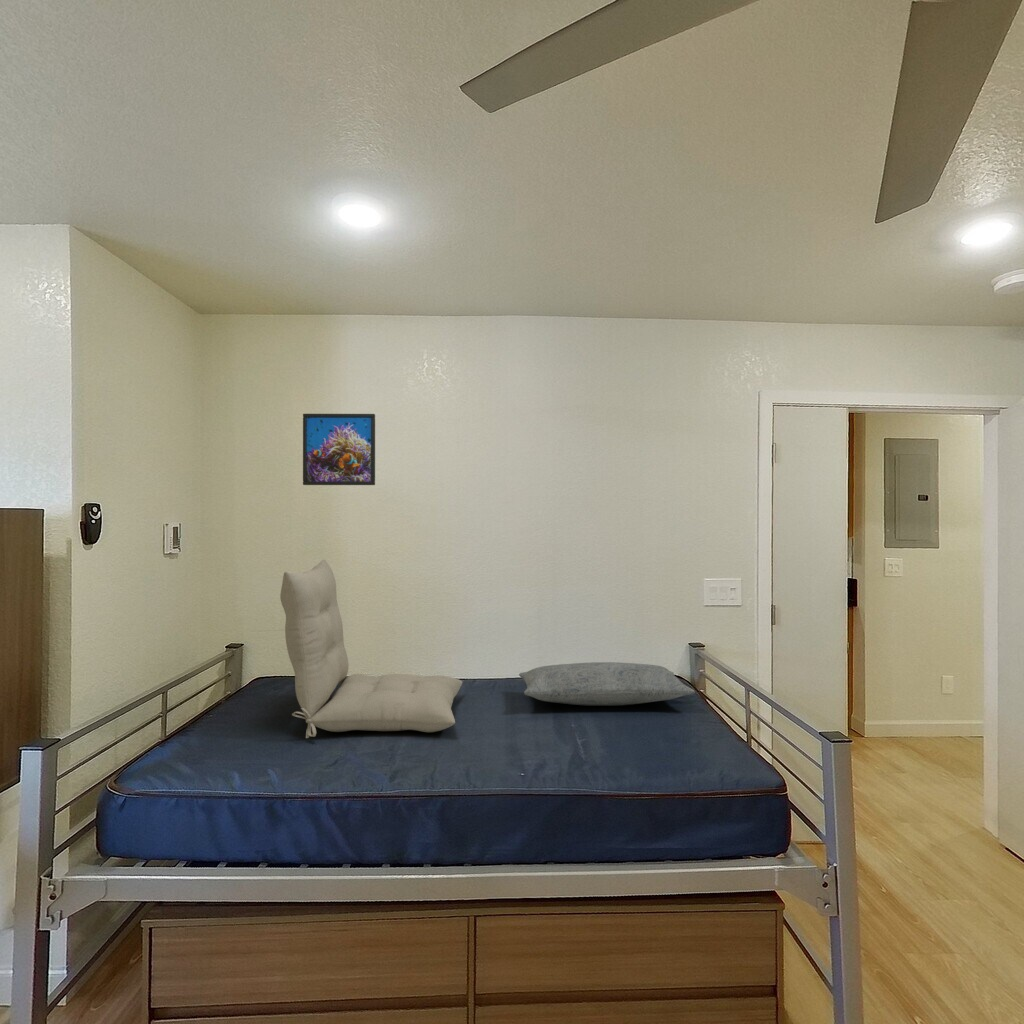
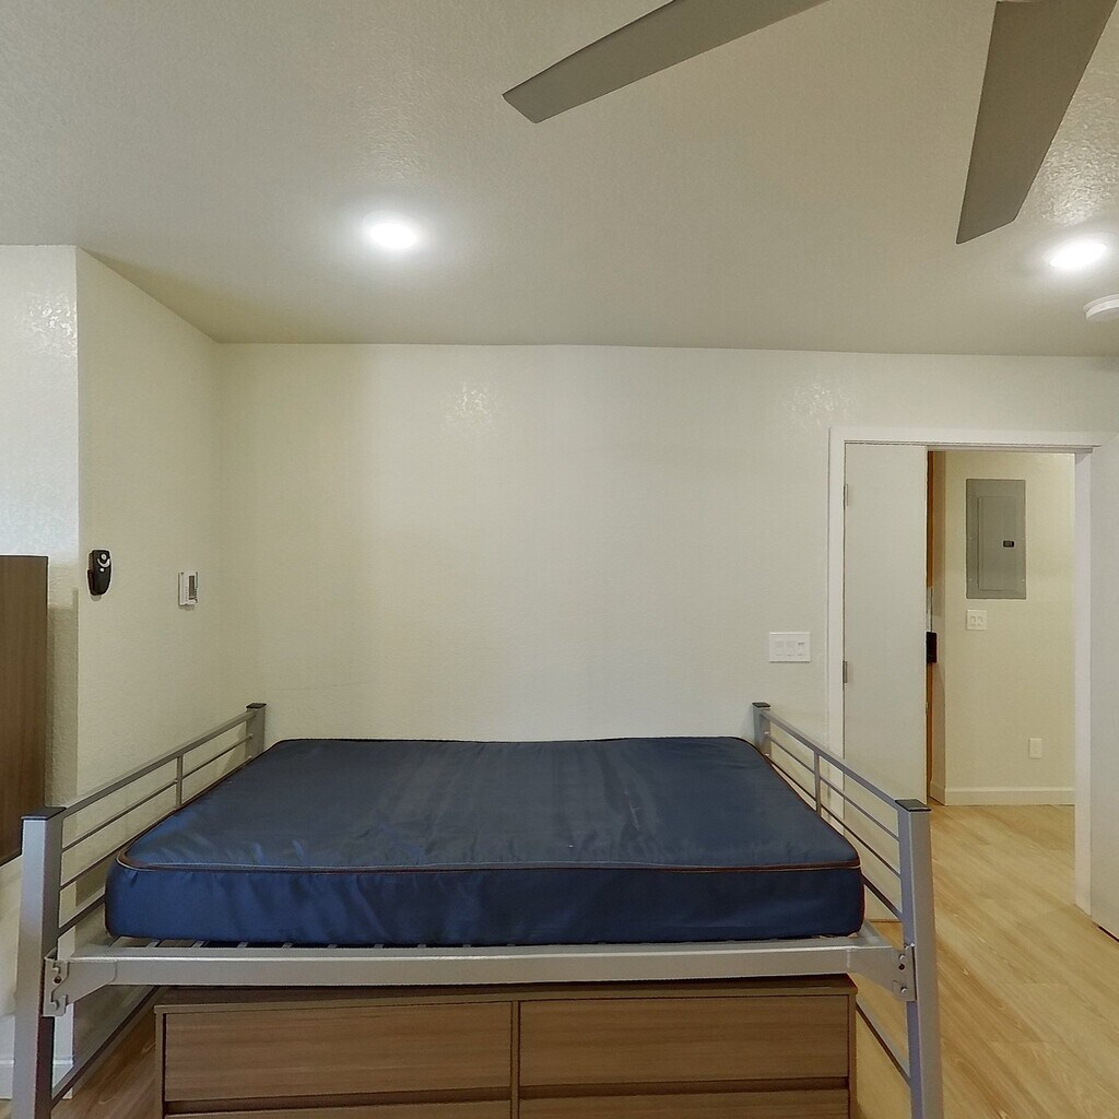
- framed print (339, 449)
- pillow (602, 683)
- seat cushion (345, 650)
